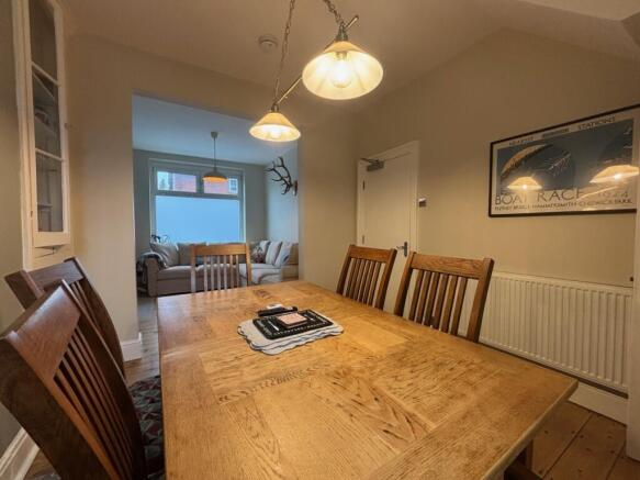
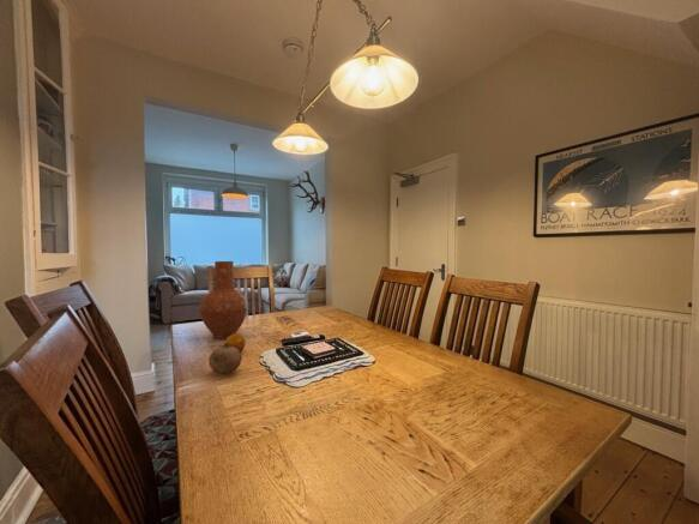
+ fruit (225, 357)
+ fruit (235, 343)
+ vase (224, 299)
